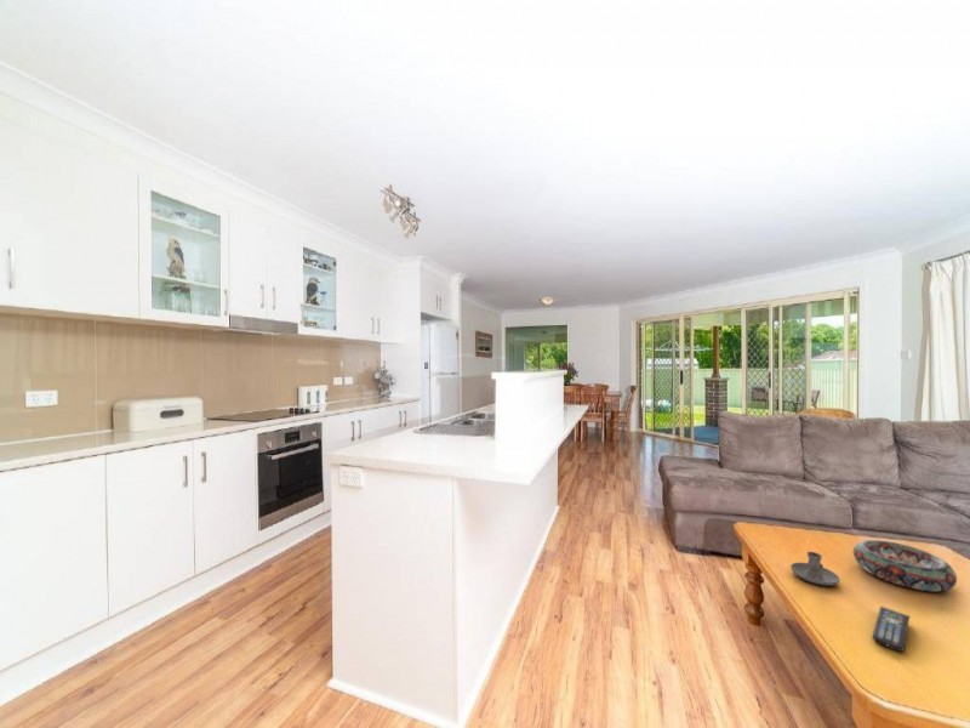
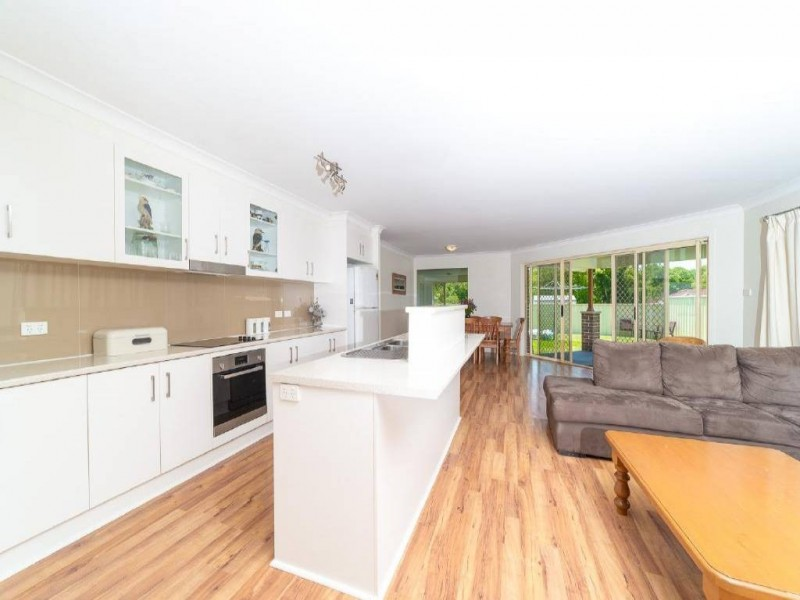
- remote control (891, 626)
- decorative bowl (901, 564)
- candle holder (814, 564)
